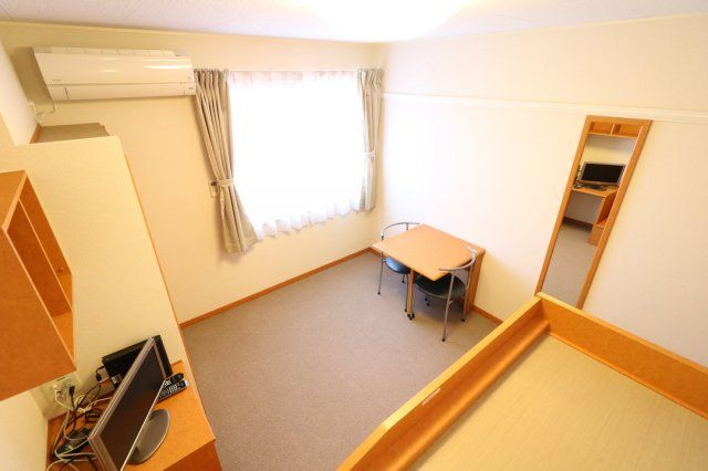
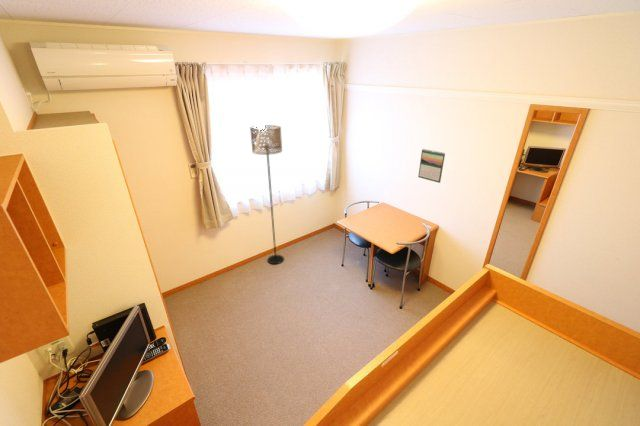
+ floor lamp (271, 199)
+ calendar (431, 165)
